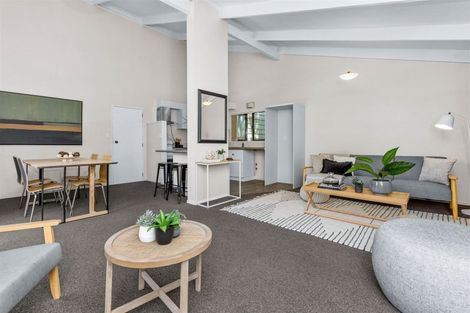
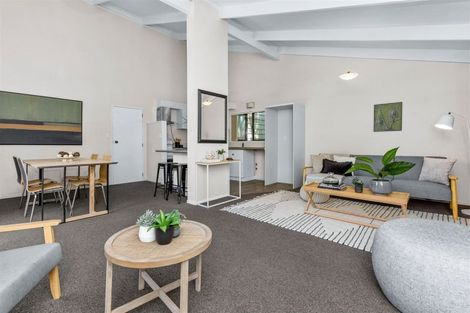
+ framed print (387, 117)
